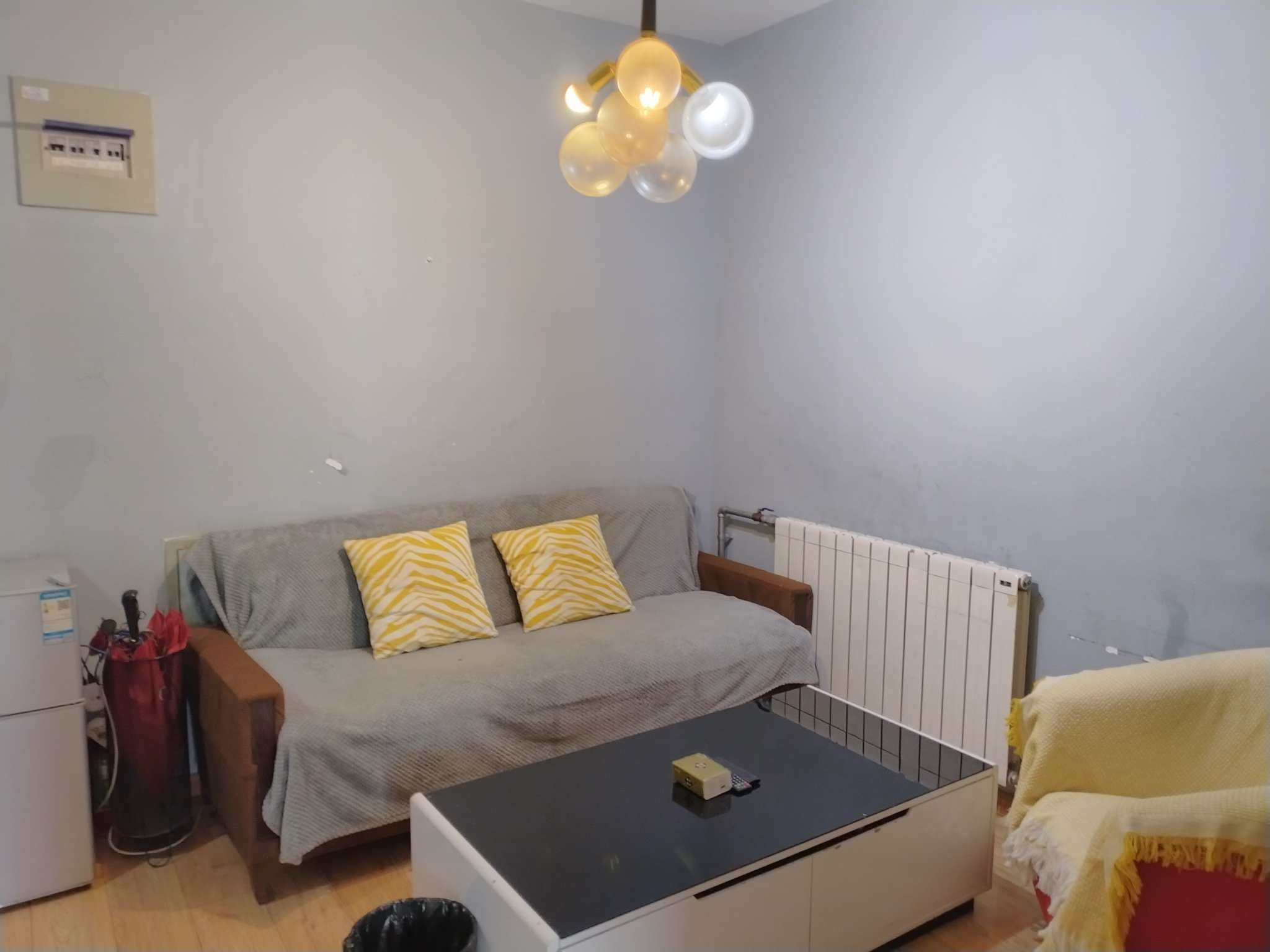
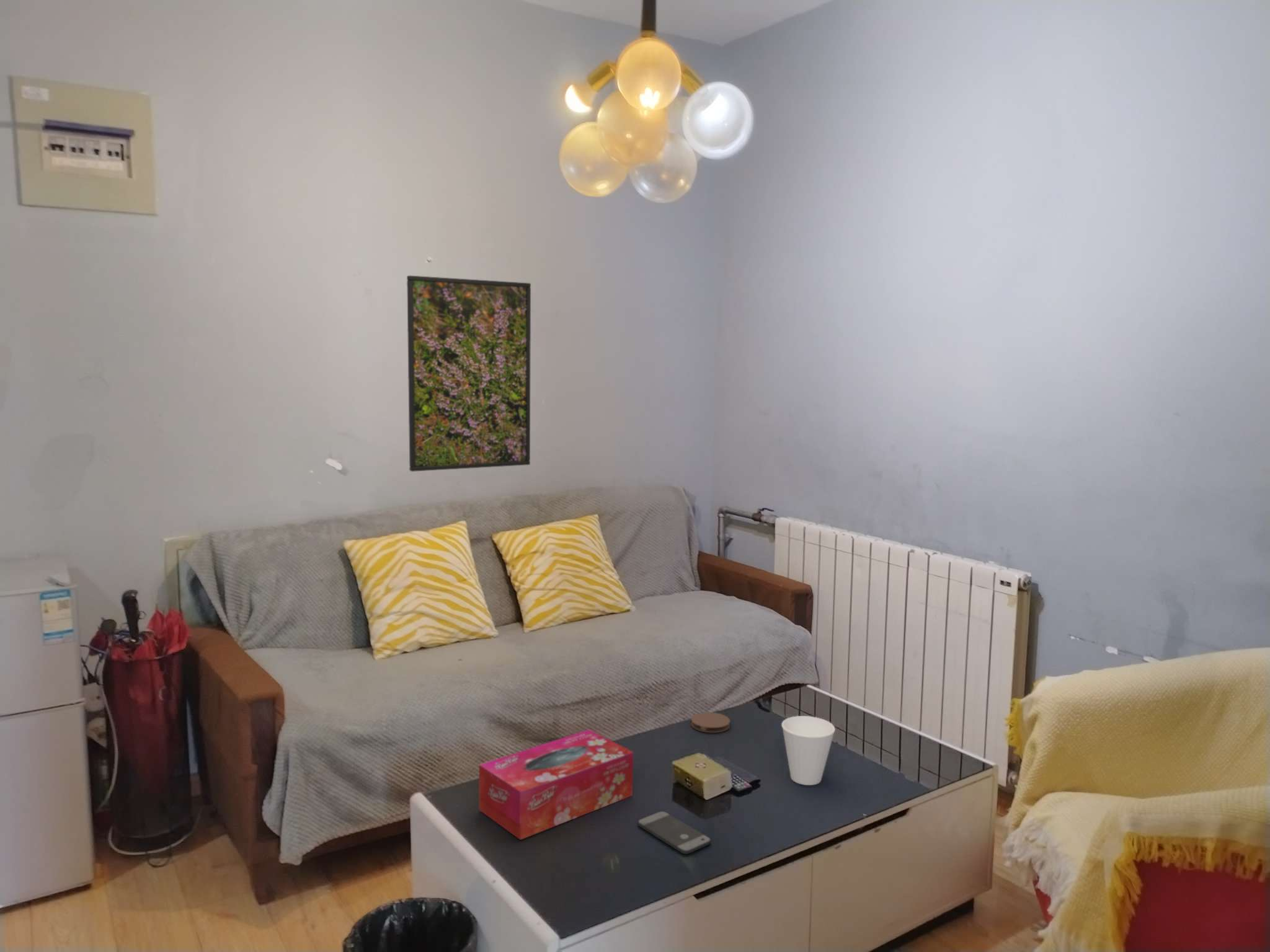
+ coaster (710, 722)
+ cup (807, 752)
+ smartphone (673, 832)
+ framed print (471, 374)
+ tissue box (557, 780)
